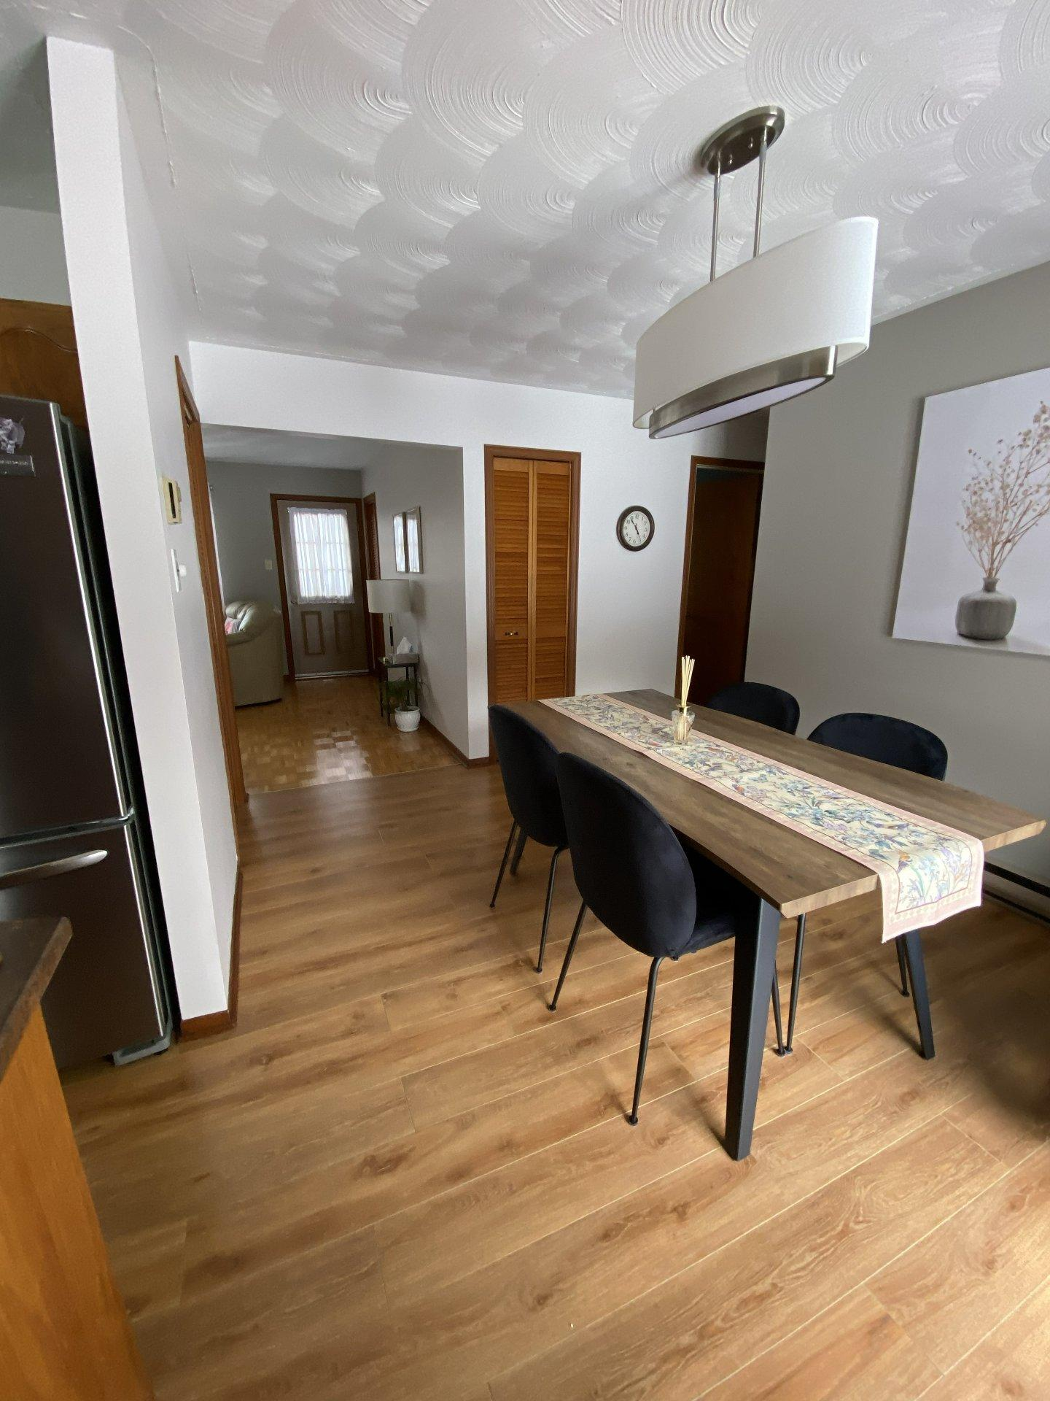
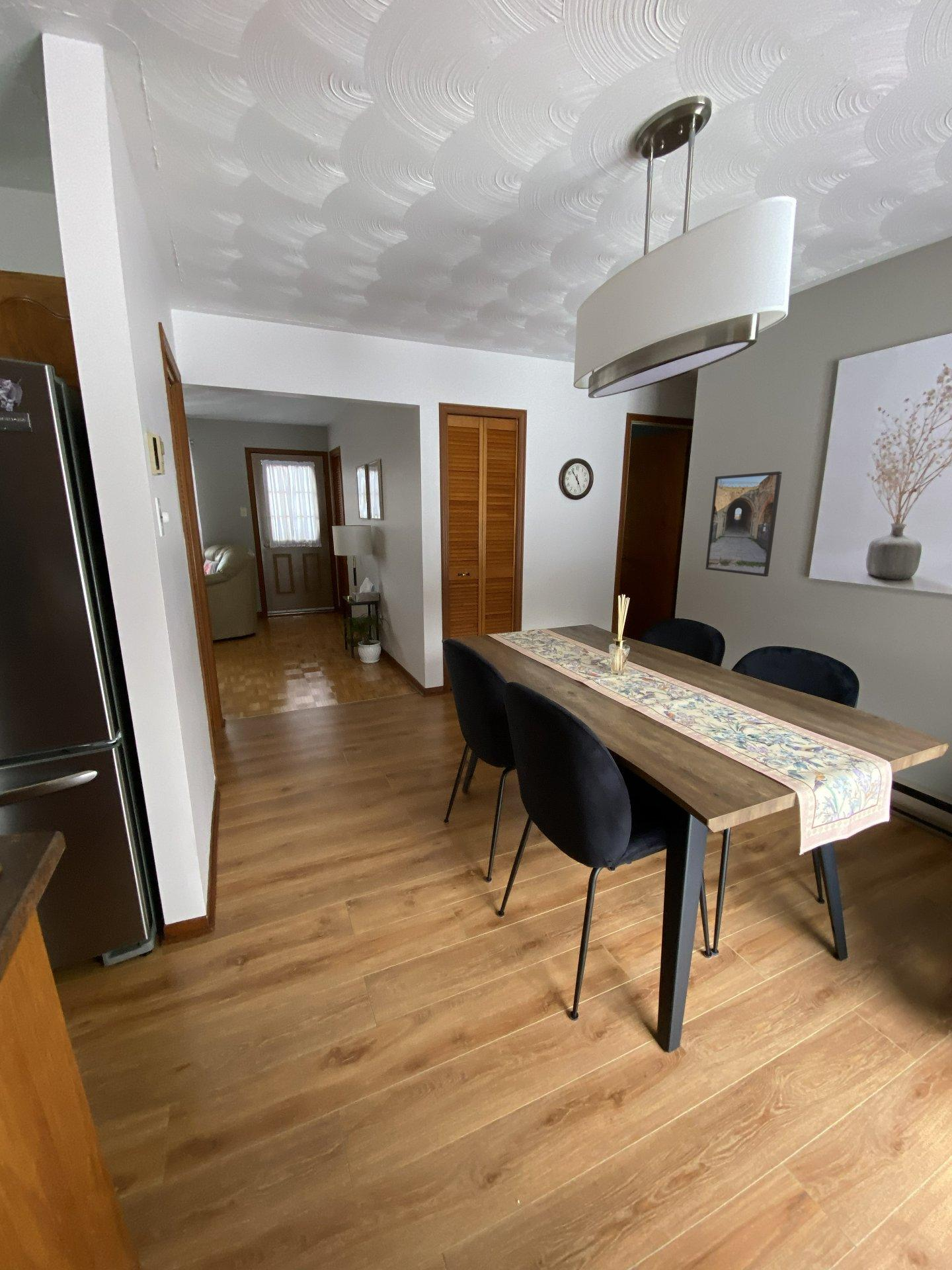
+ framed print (740, 524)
